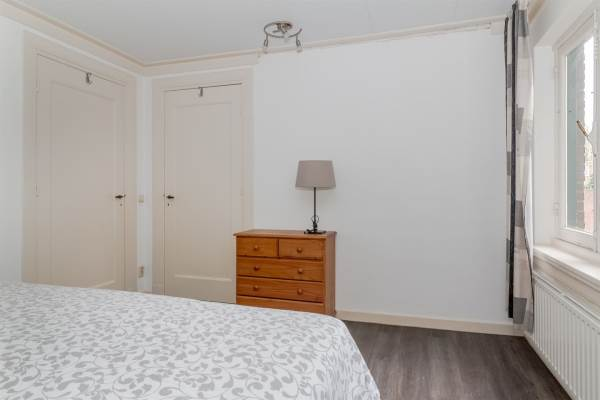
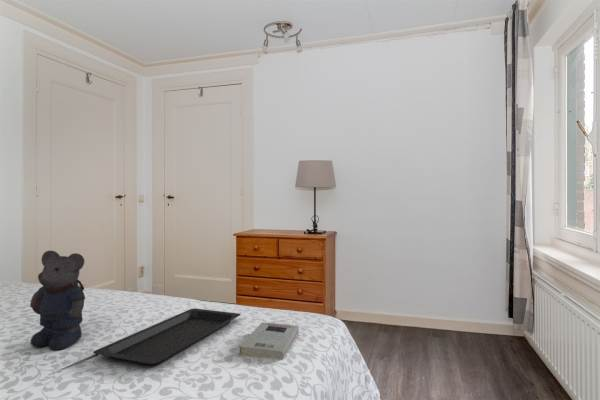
+ serving tray (177, 334)
+ bear (55, 293)
+ book (271, 339)
